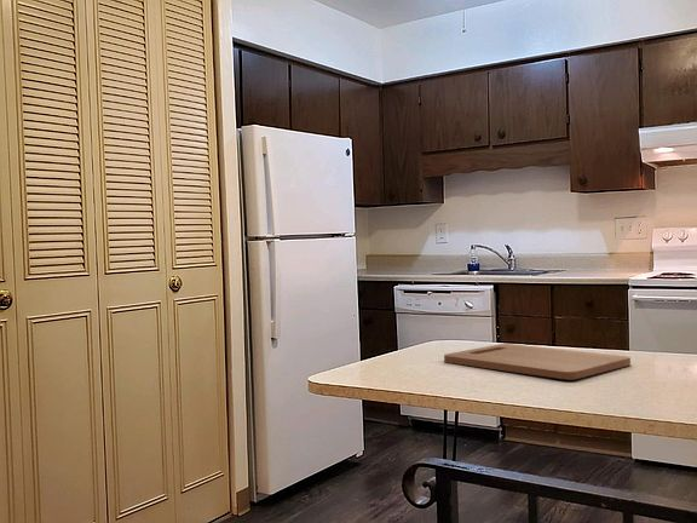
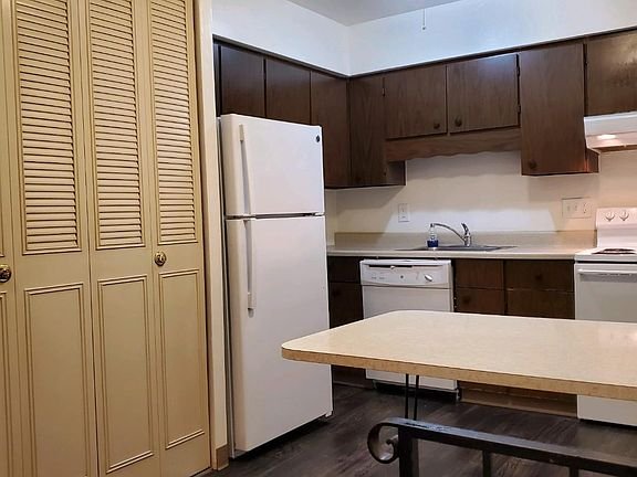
- cutting board (534, 358)
